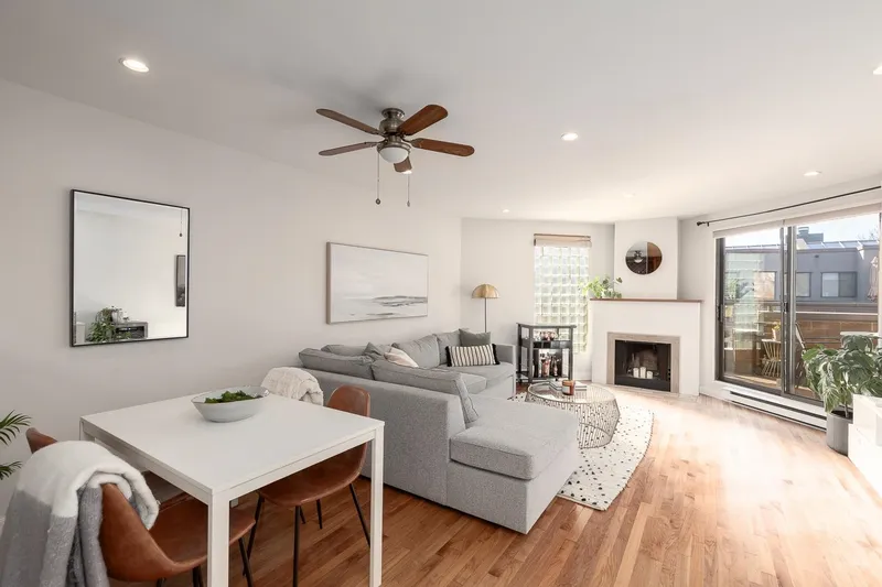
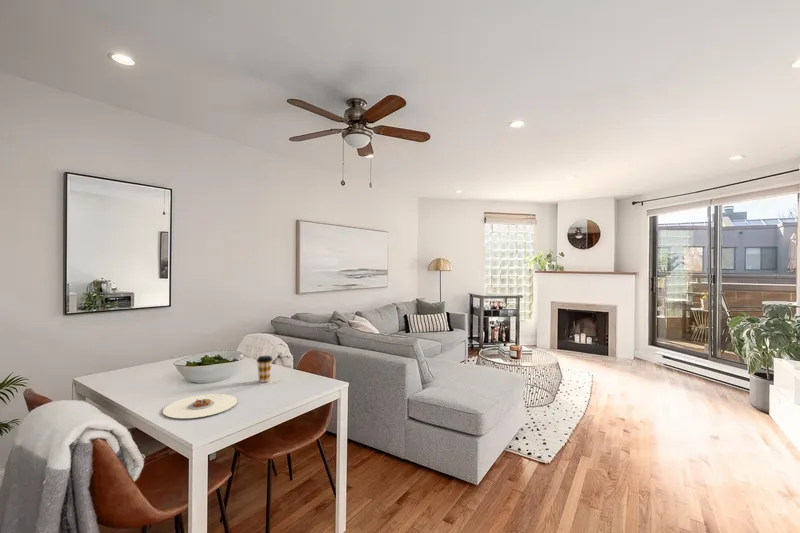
+ plate (201, 402)
+ coffee cup (264, 369)
